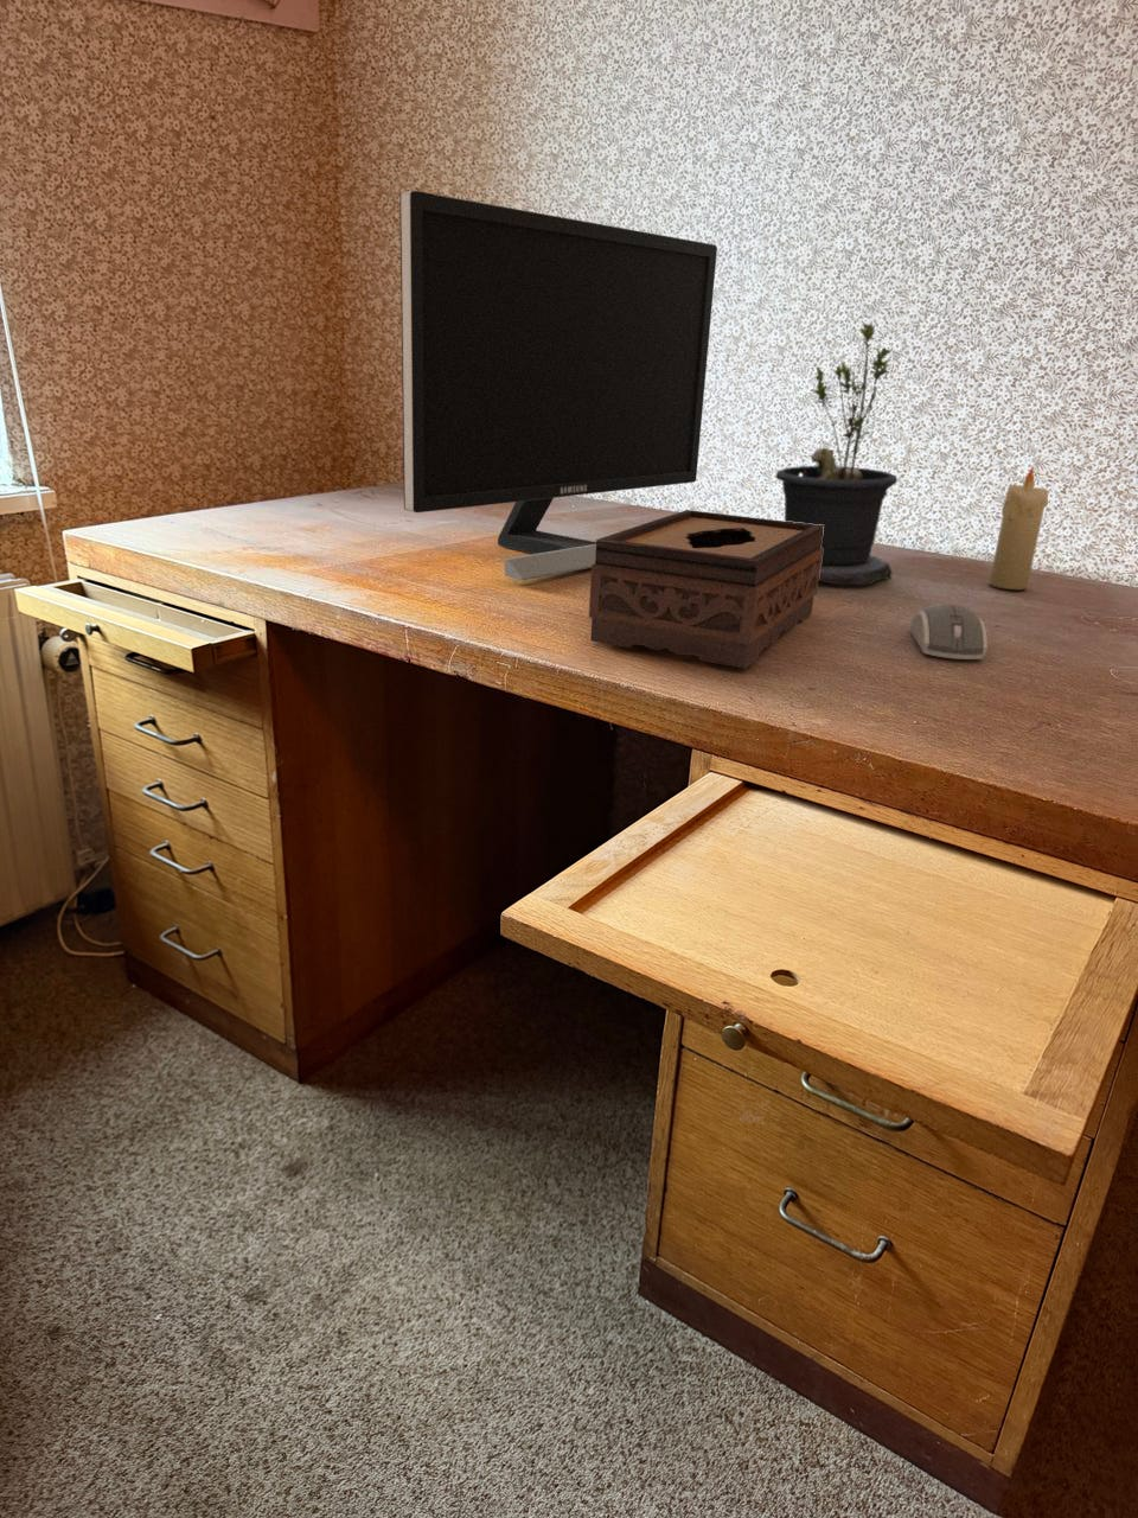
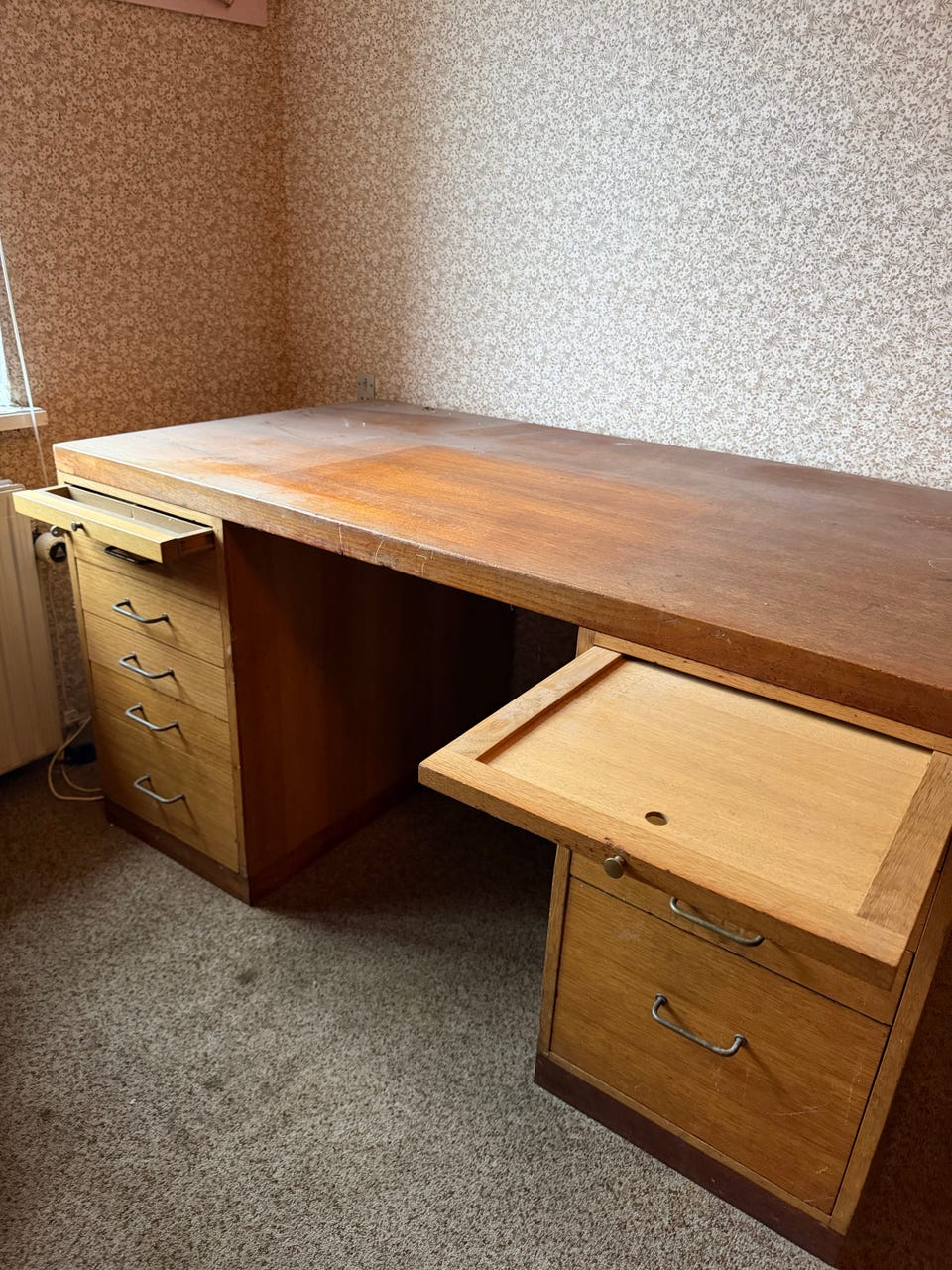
- potted plant (832, 452)
- tissue box (712, 580)
- monitor (565, 397)
- computer mouse (947, 624)
- candle (1021, 527)
